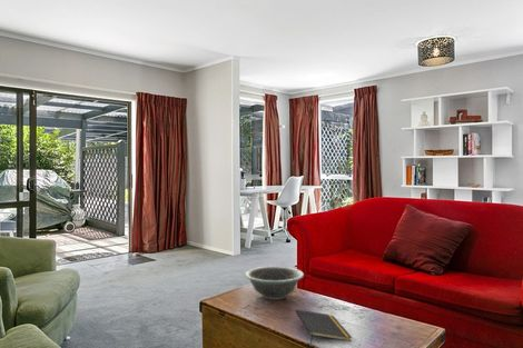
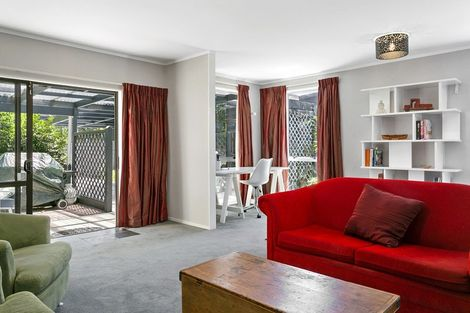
- decorative bowl (274, 285)
- notepad (322, 324)
